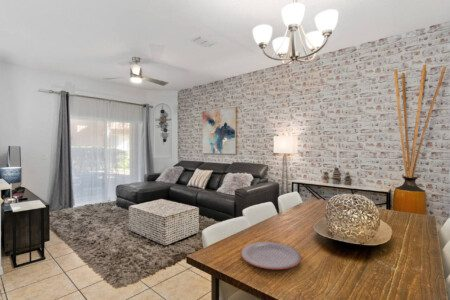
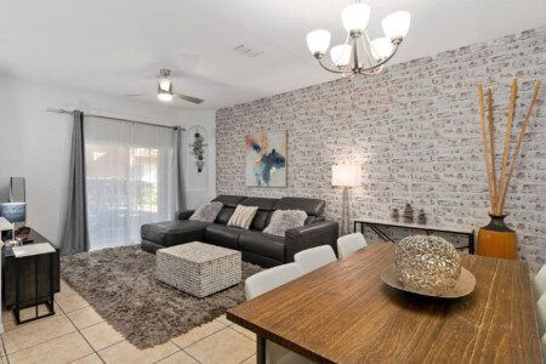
- plate (270, 255)
